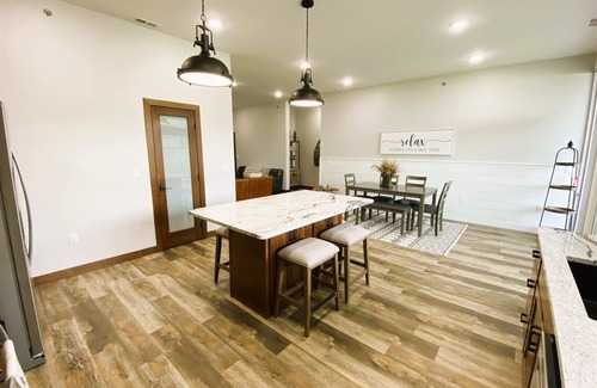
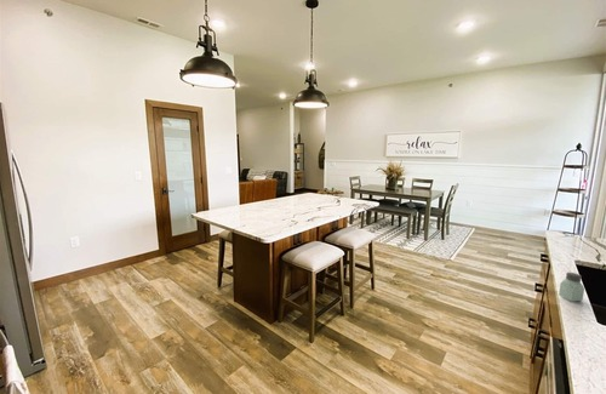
+ saltshaker (572, 286)
